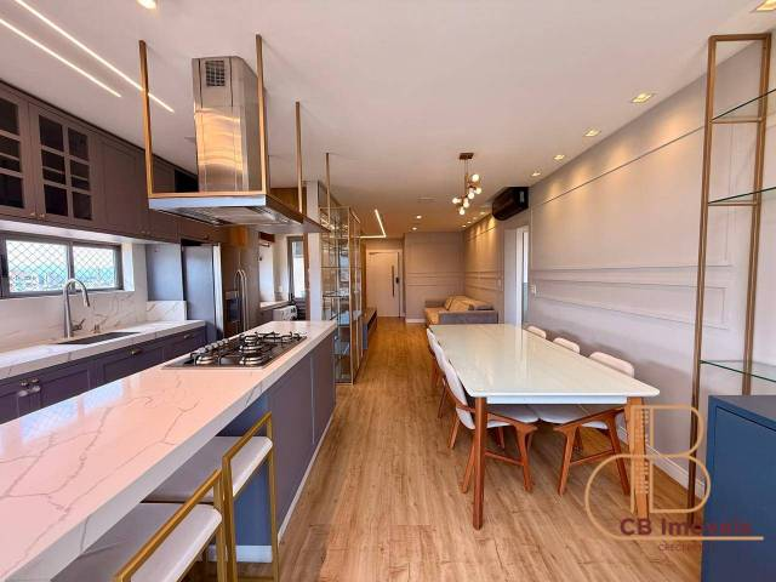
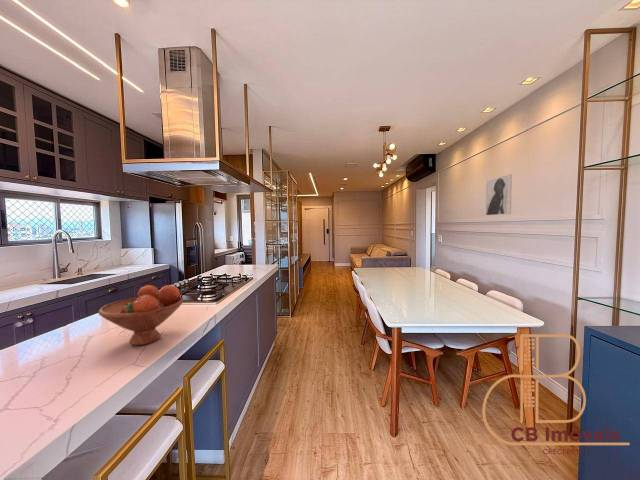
+ fruit bowl (144, 314)
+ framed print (497, 196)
